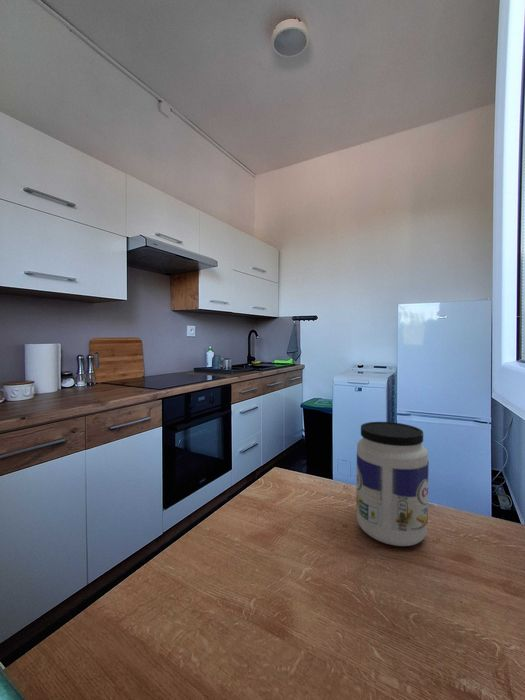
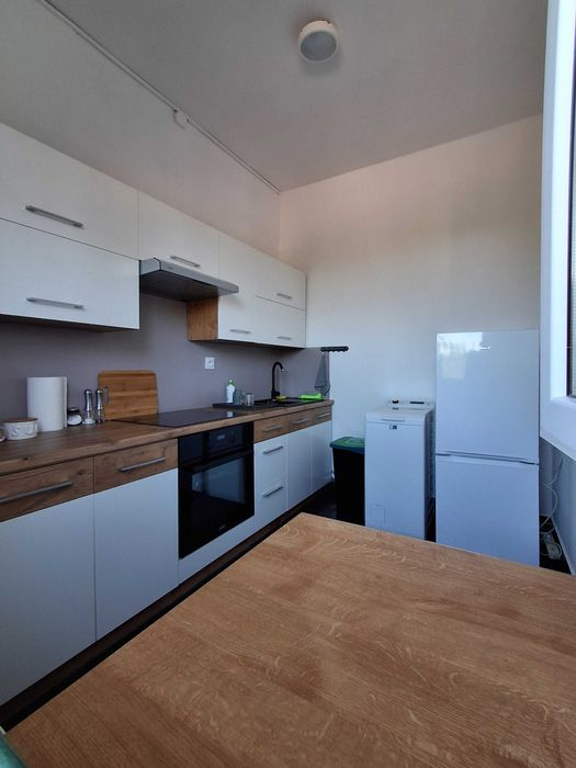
- jar (390, 479)
